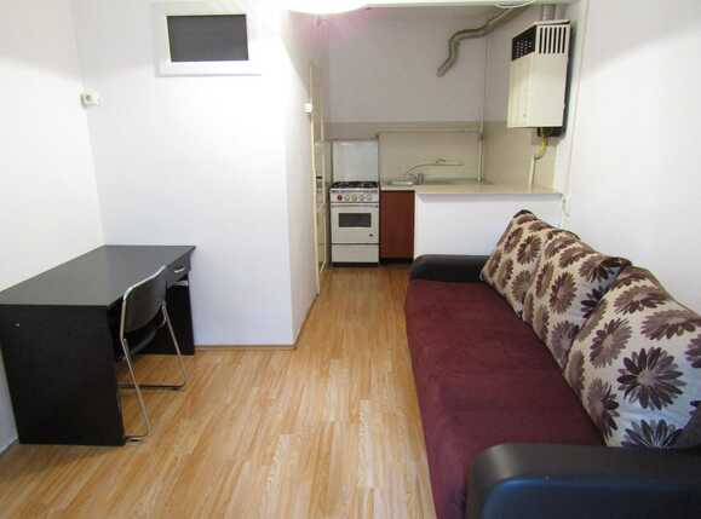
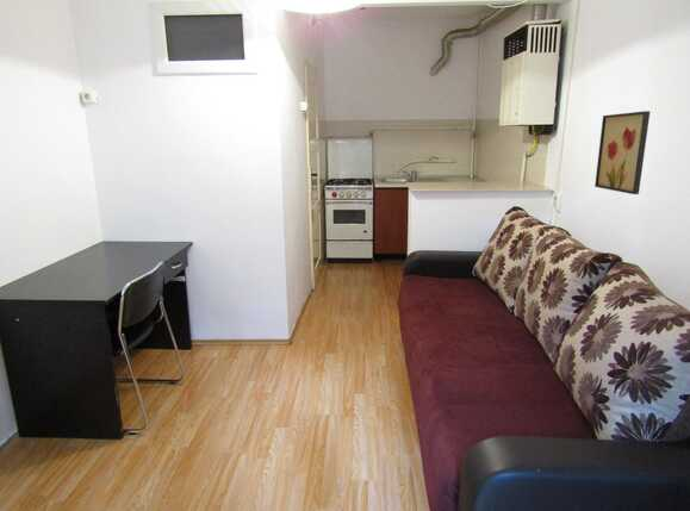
+ wall art (621, 152)
